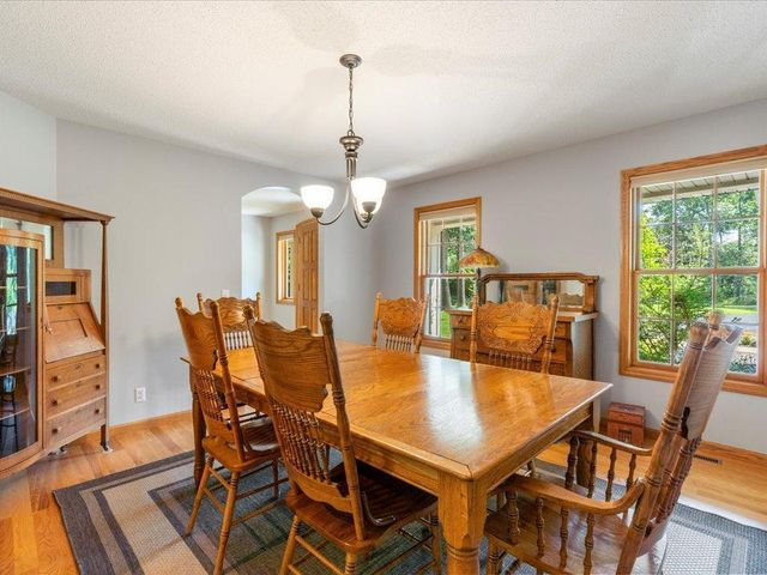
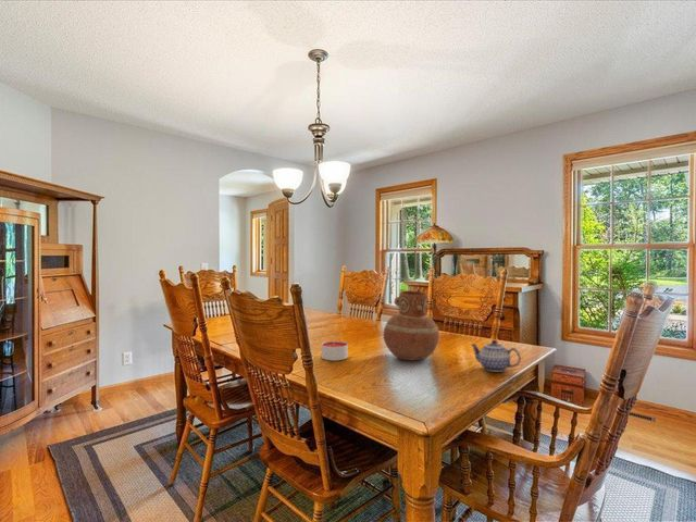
+ teapot (494, 355)
+ candle (334, 349)
+ vase (410, 324)
